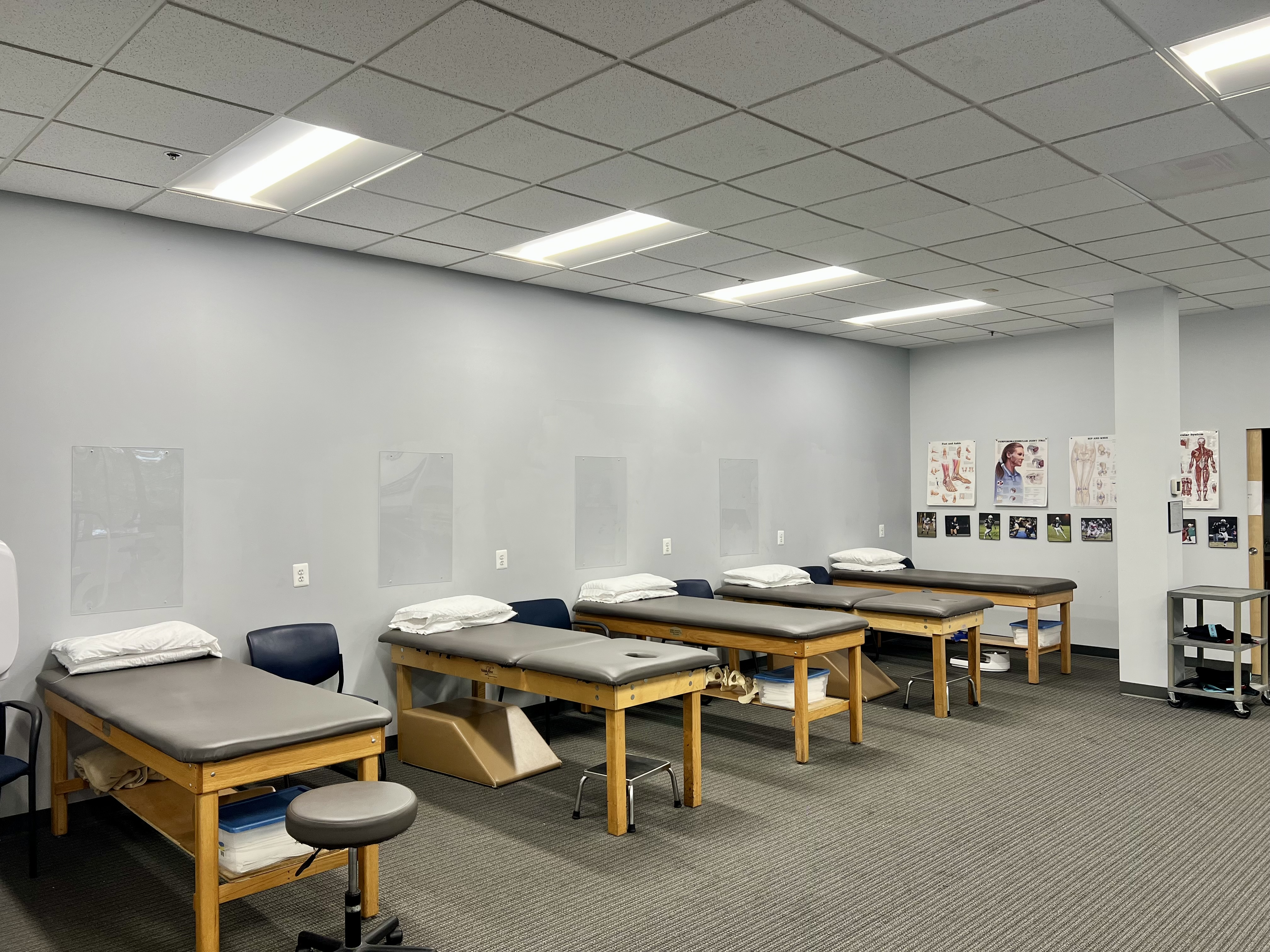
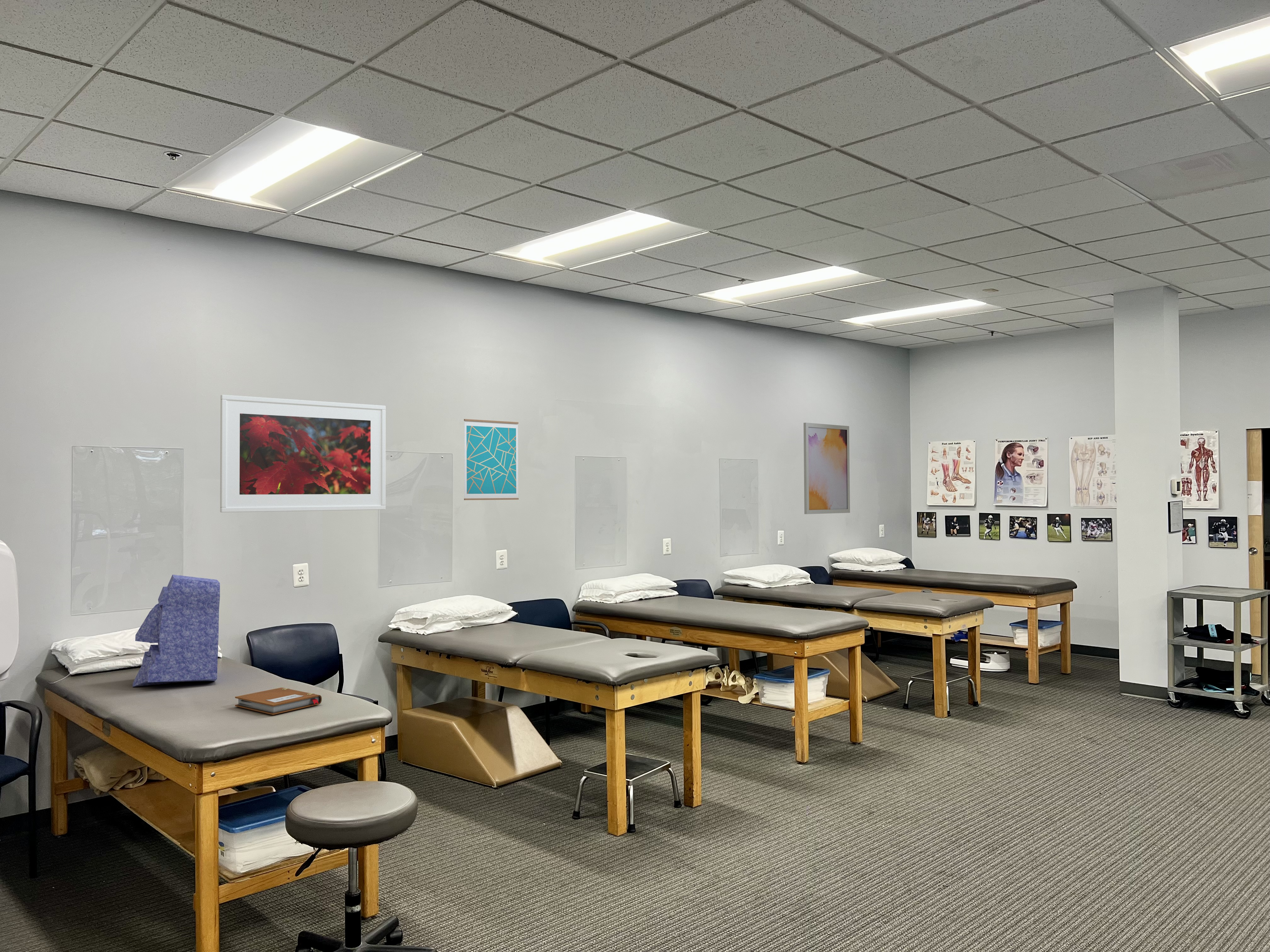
+ wall art (827, 469)
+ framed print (308, 456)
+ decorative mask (176, 628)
+ wall art (492, 460)
+ notebook (280, 700)
